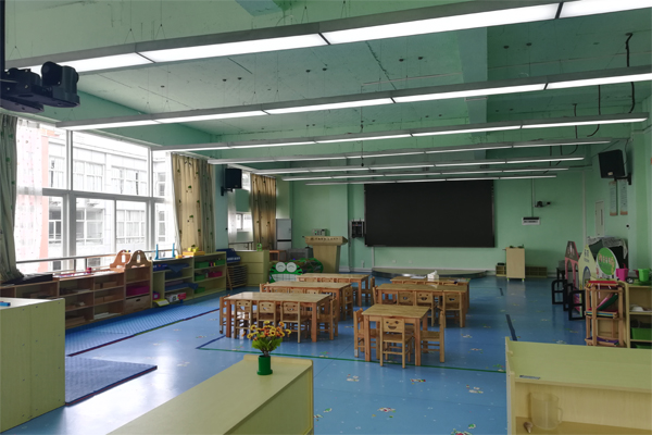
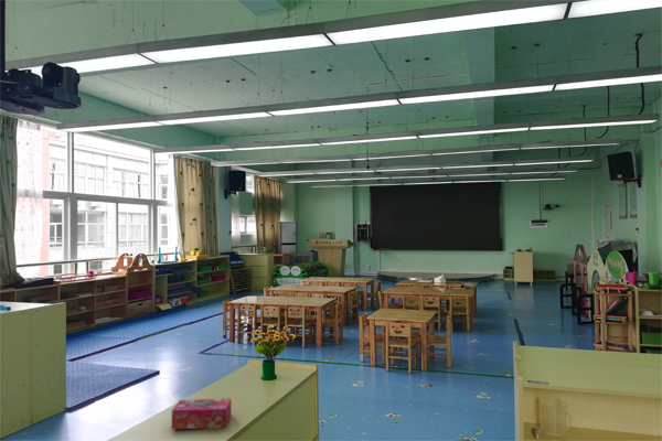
+ tissue box (202, 412)
